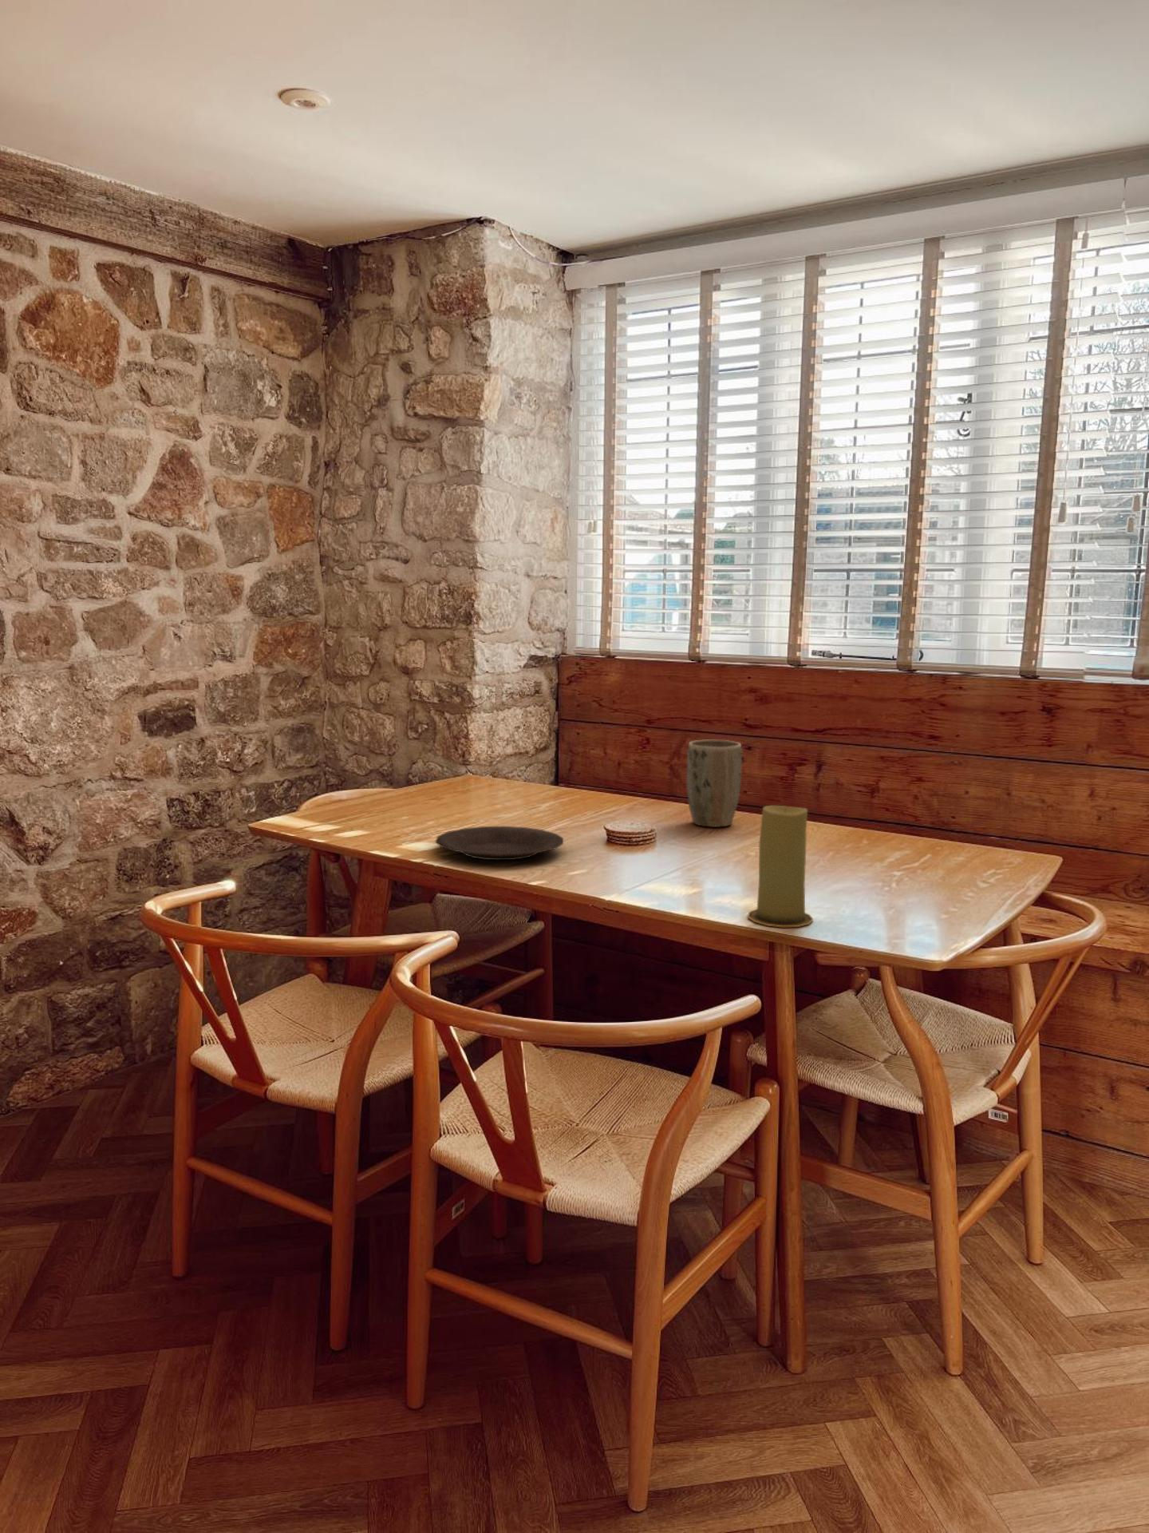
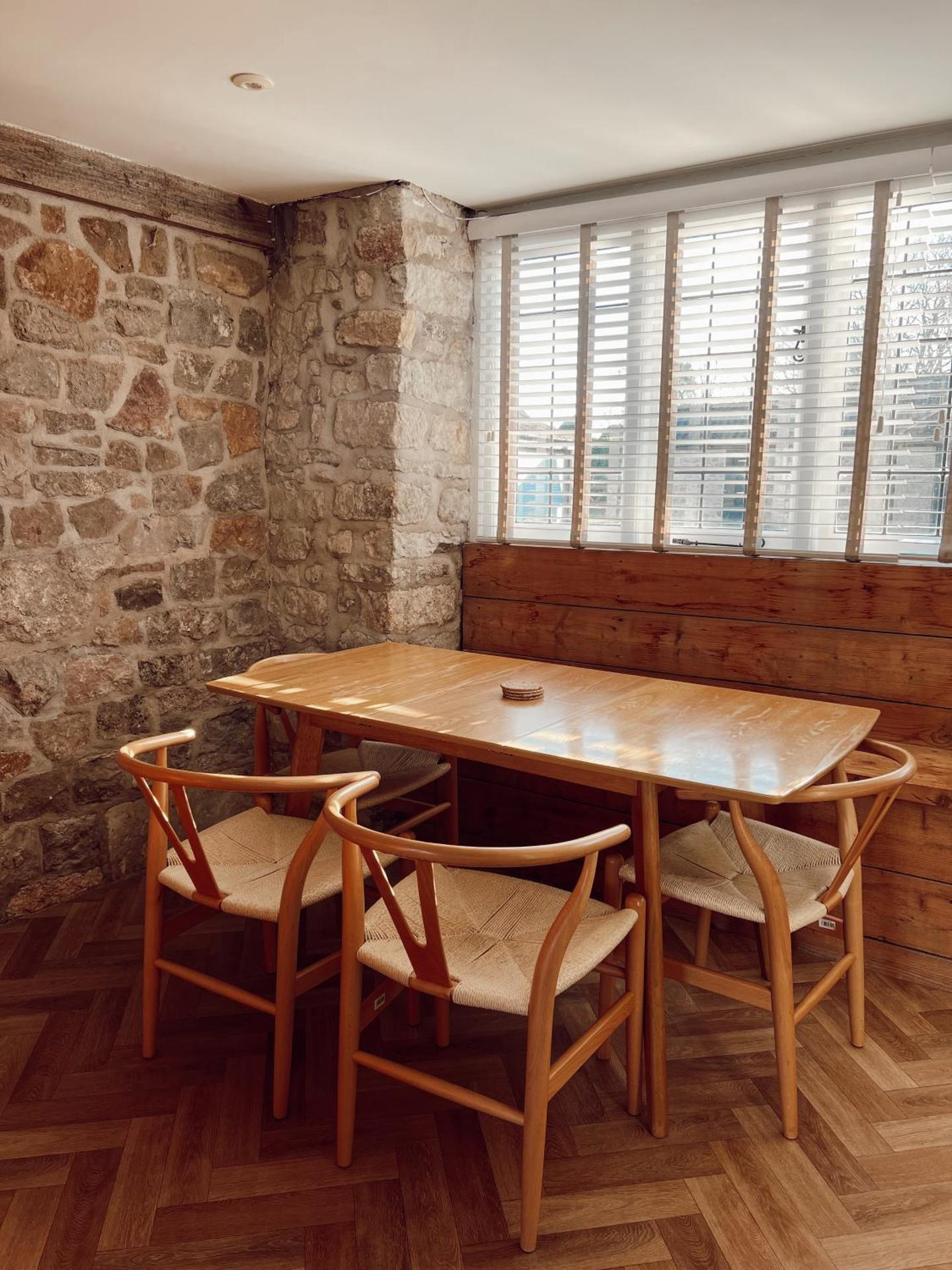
- plate (500, 845)
- plant pot (713, 783)
- candle (782, 863)
